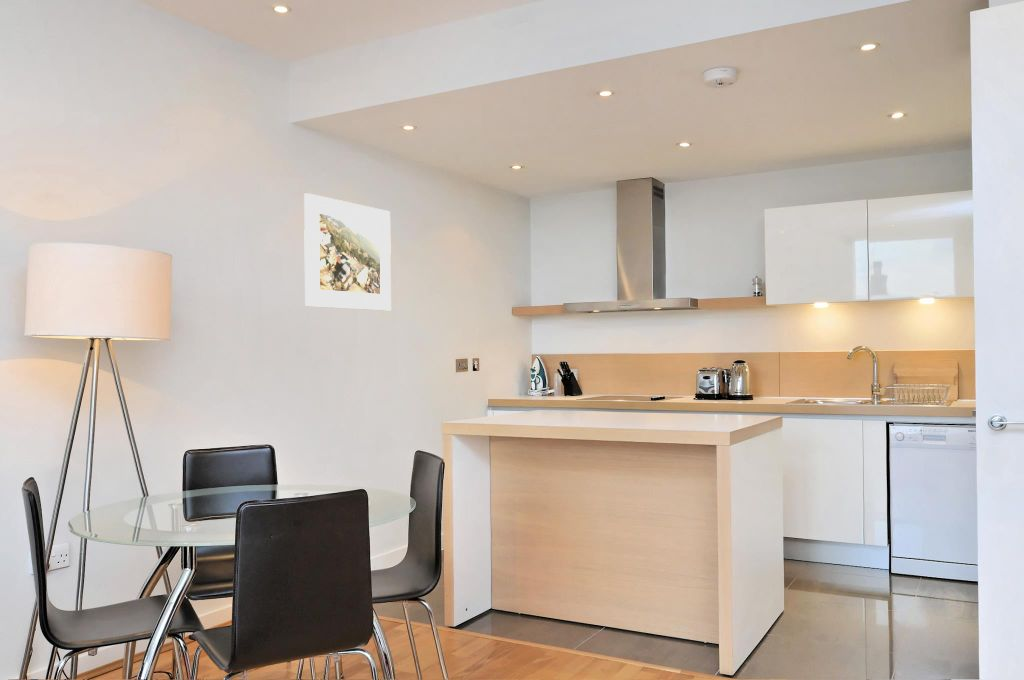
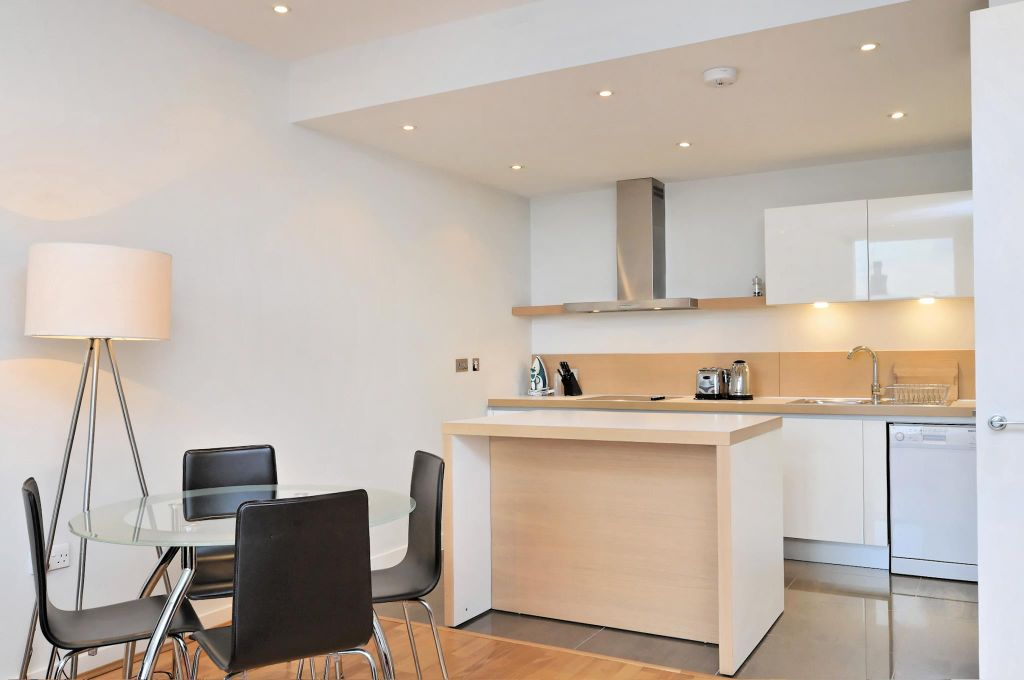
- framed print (350, 255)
